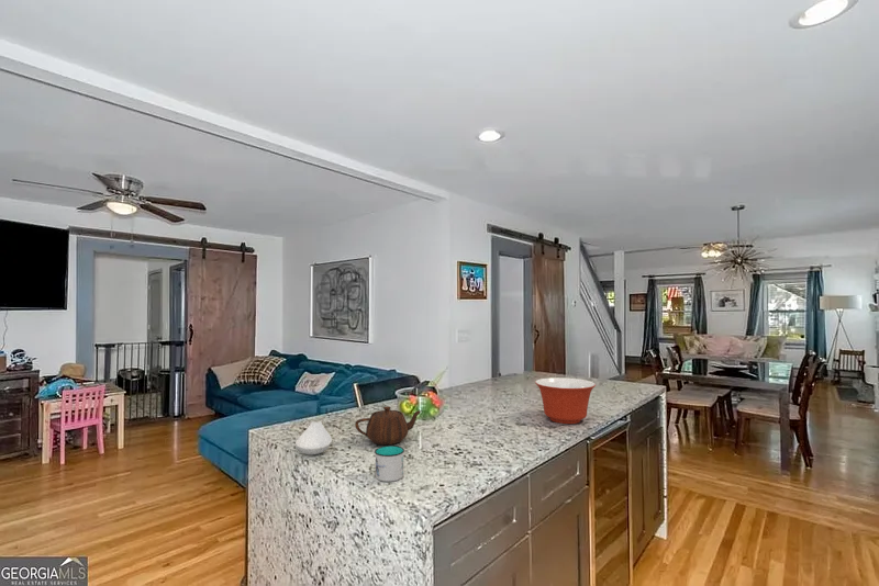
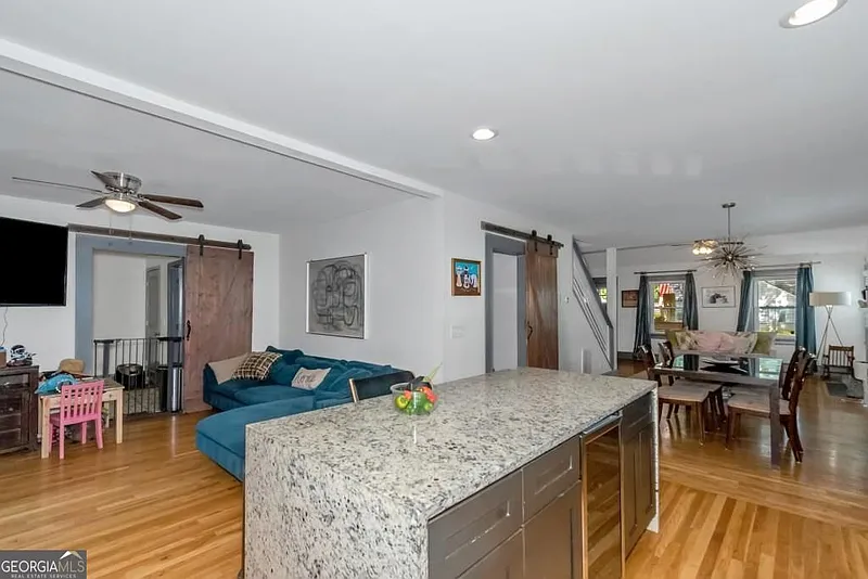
- mug (389, 461)
- mixing bowl (565, 401)
- teapot (389, 422)
- spoon rest (314, 436)
